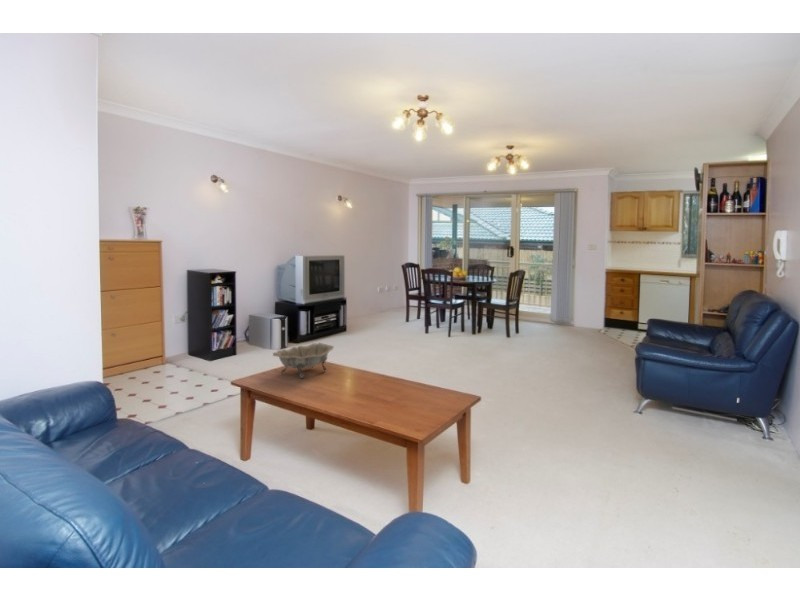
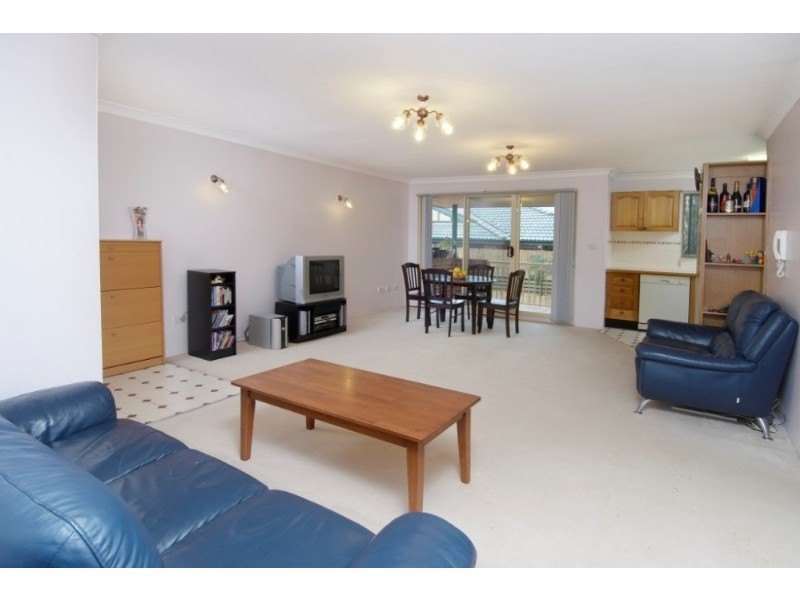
- decorative bowl (304, 360)
